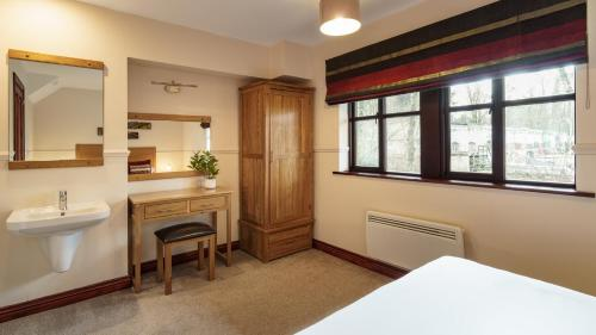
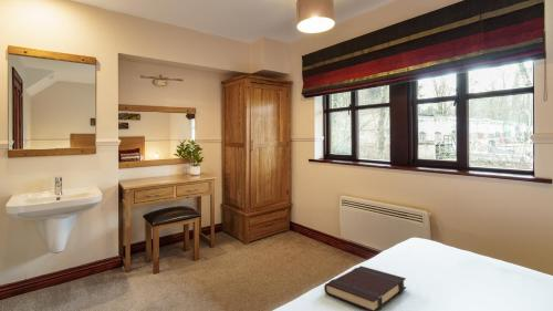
+ book (365, 284)
